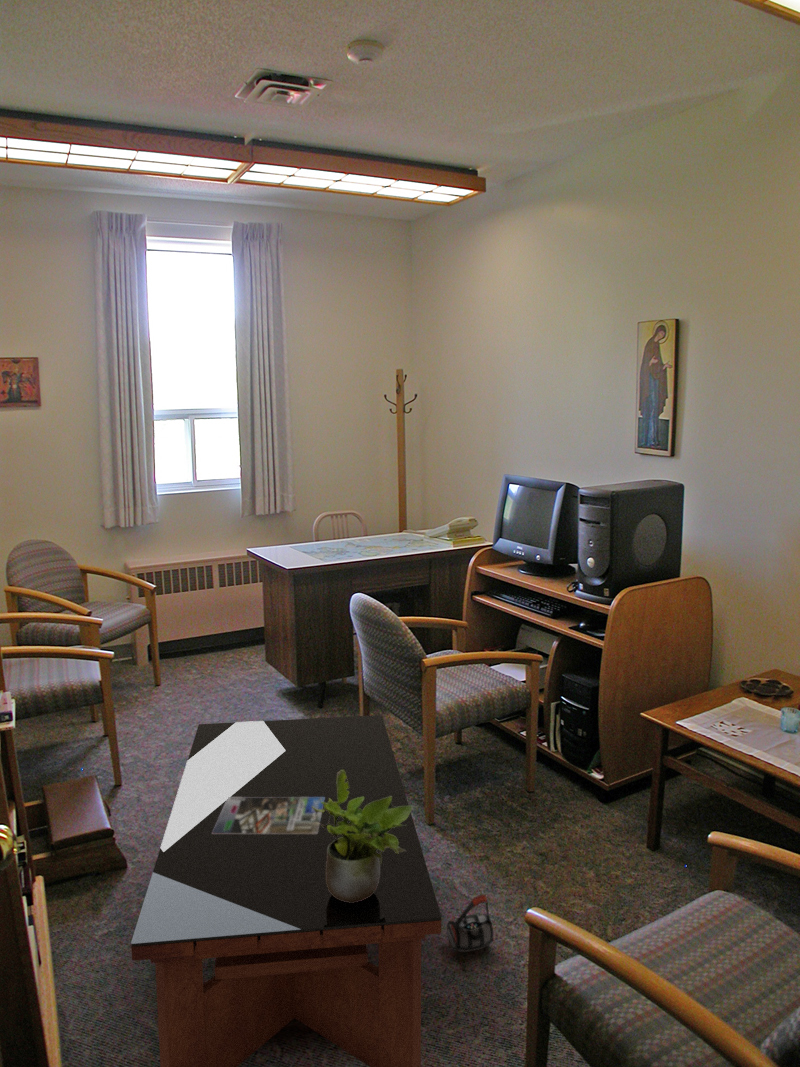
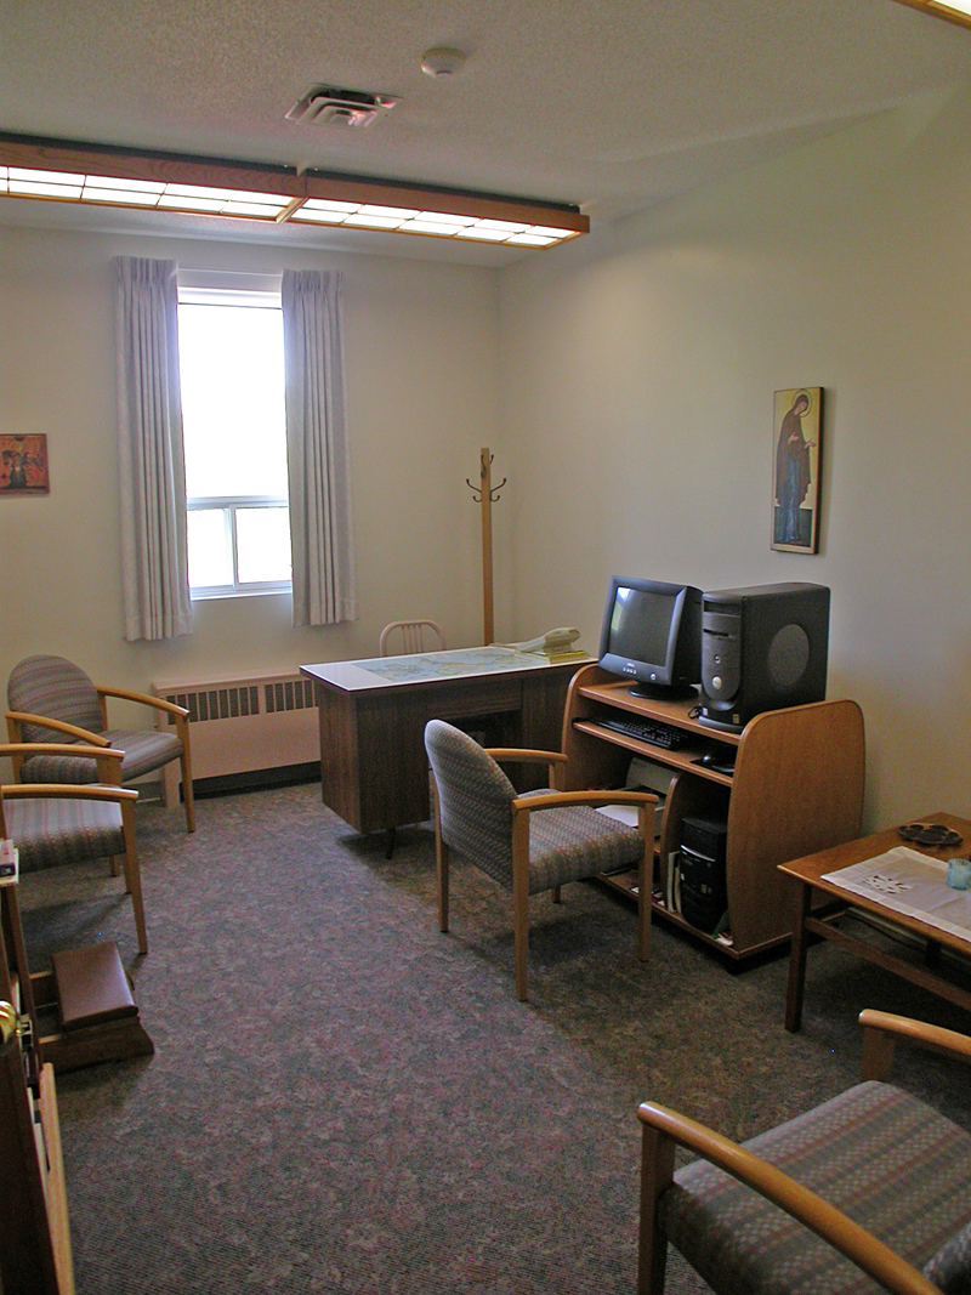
- bag (467, 906)
- potted plant (360, 841)
- magazine (270, 814)
- coffee table (292, 873)
